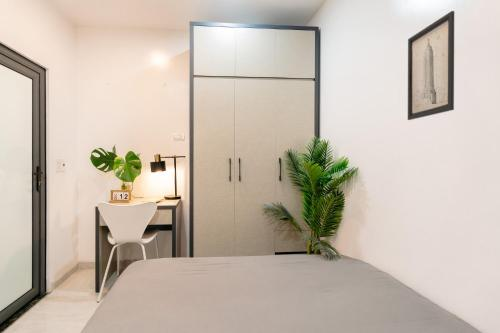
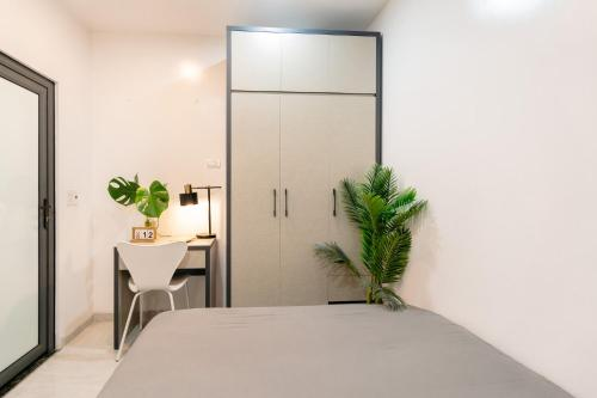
- wall art (428, 71)
